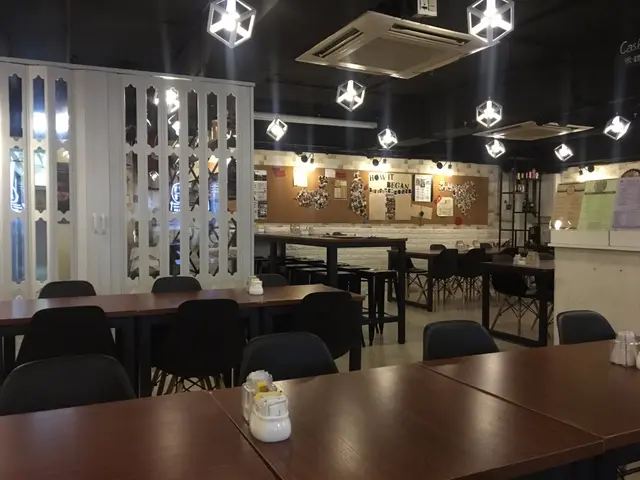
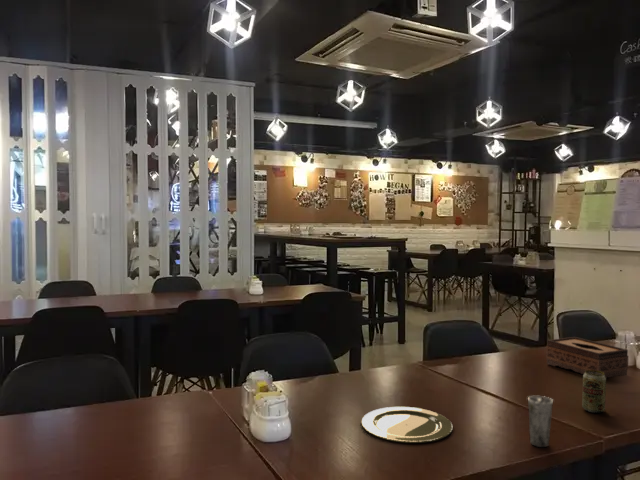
+ tissue box (585, 357)
+ plate (406, 423)
+ beverage can (594, 391)
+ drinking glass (539, 421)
